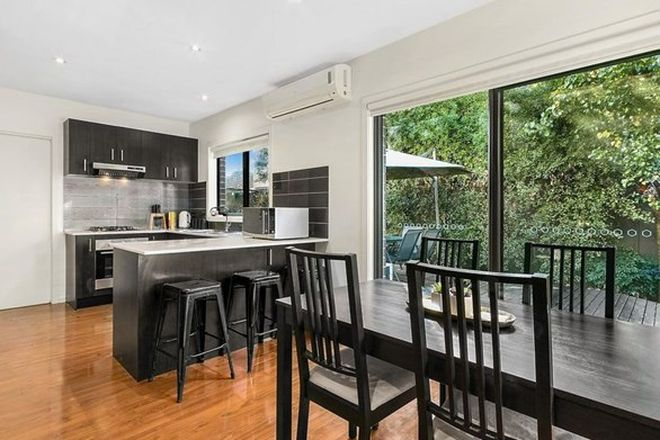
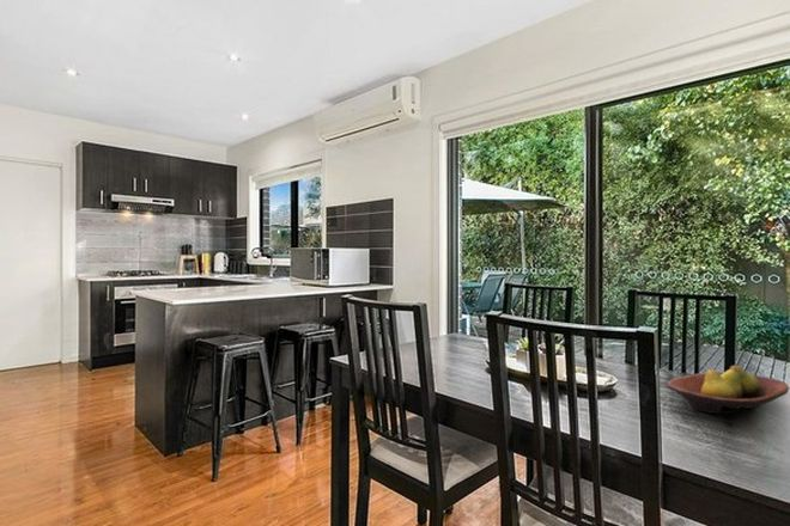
+ fruit bowl (727, 386)
